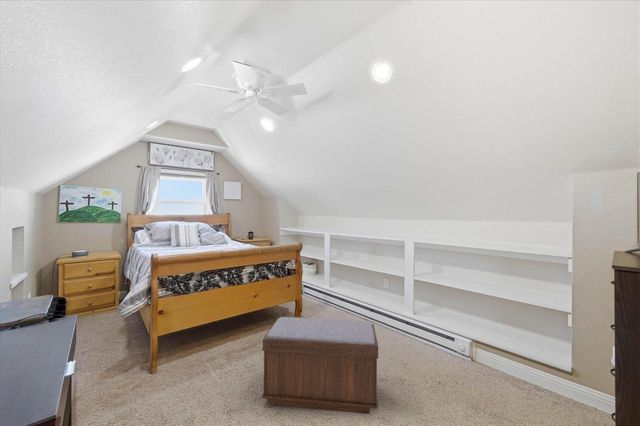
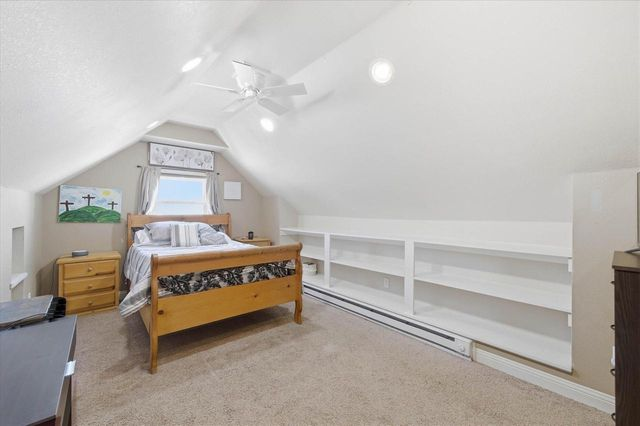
- bench (321, 359)
